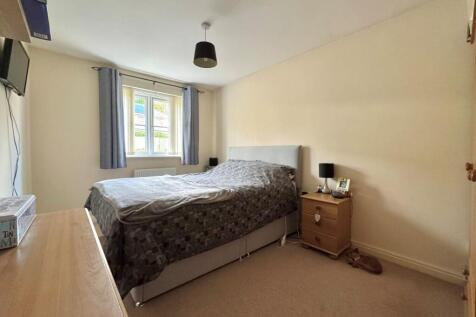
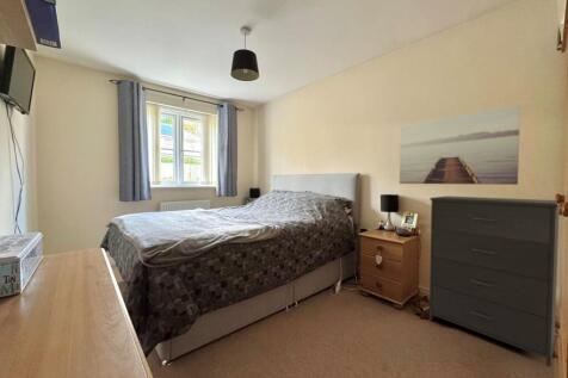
+ dresser (488, 265)
+ wall art (450, 150)
